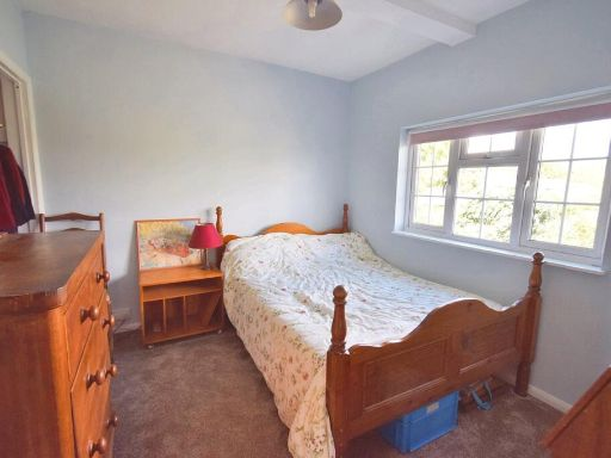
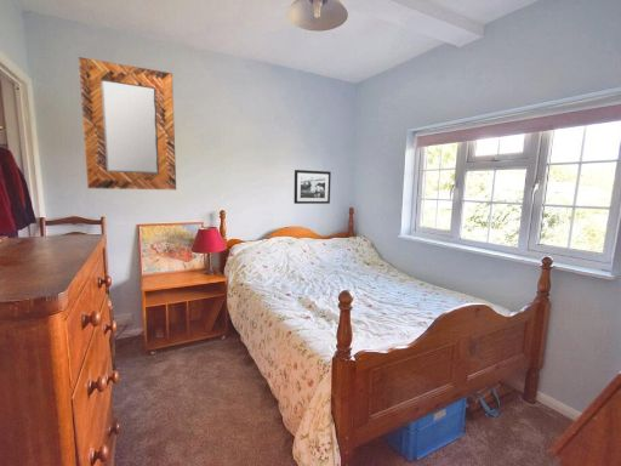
+ home mirror (131, 129)
+ picture frame (312, 187)
